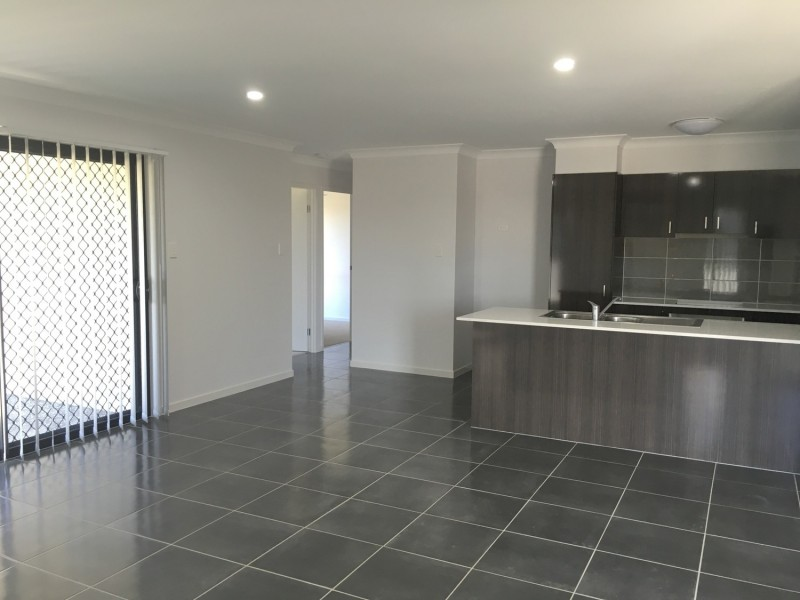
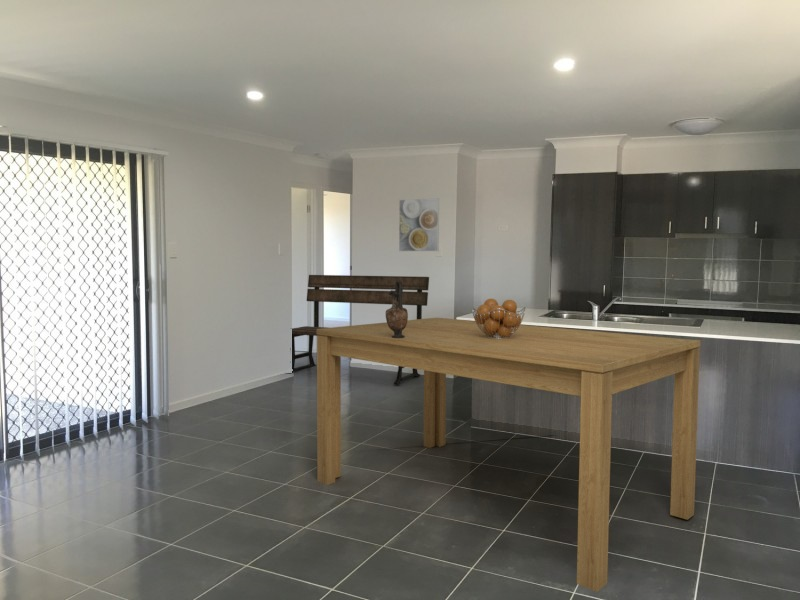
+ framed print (418, 225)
+ bench (354, 302)
+ fruit basket (498, 318)
+ vase (398, 308)
+ dining table (498, 382)
